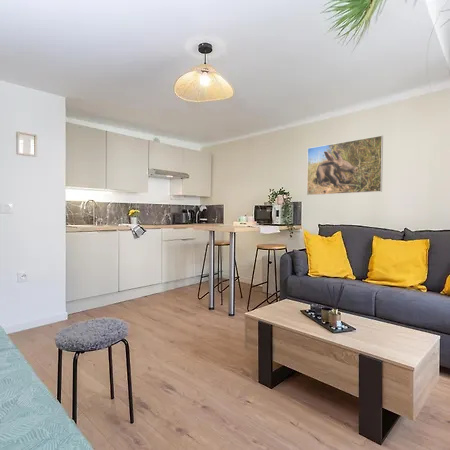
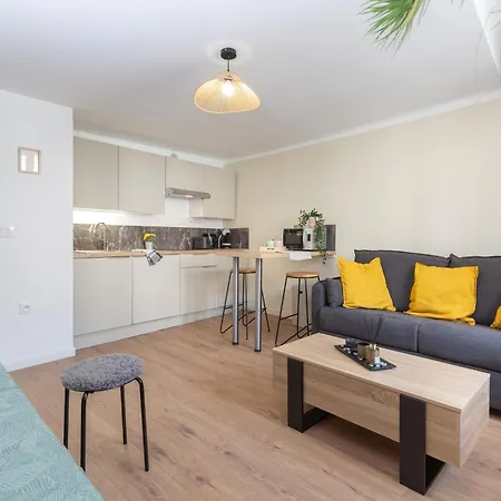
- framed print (341, 168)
